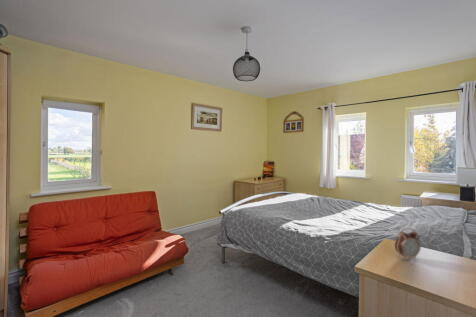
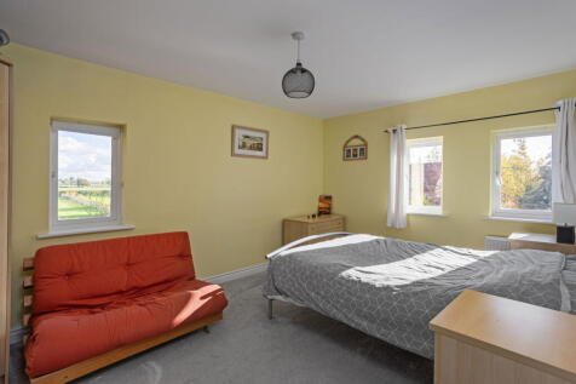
- alarm clock (407, 243)
